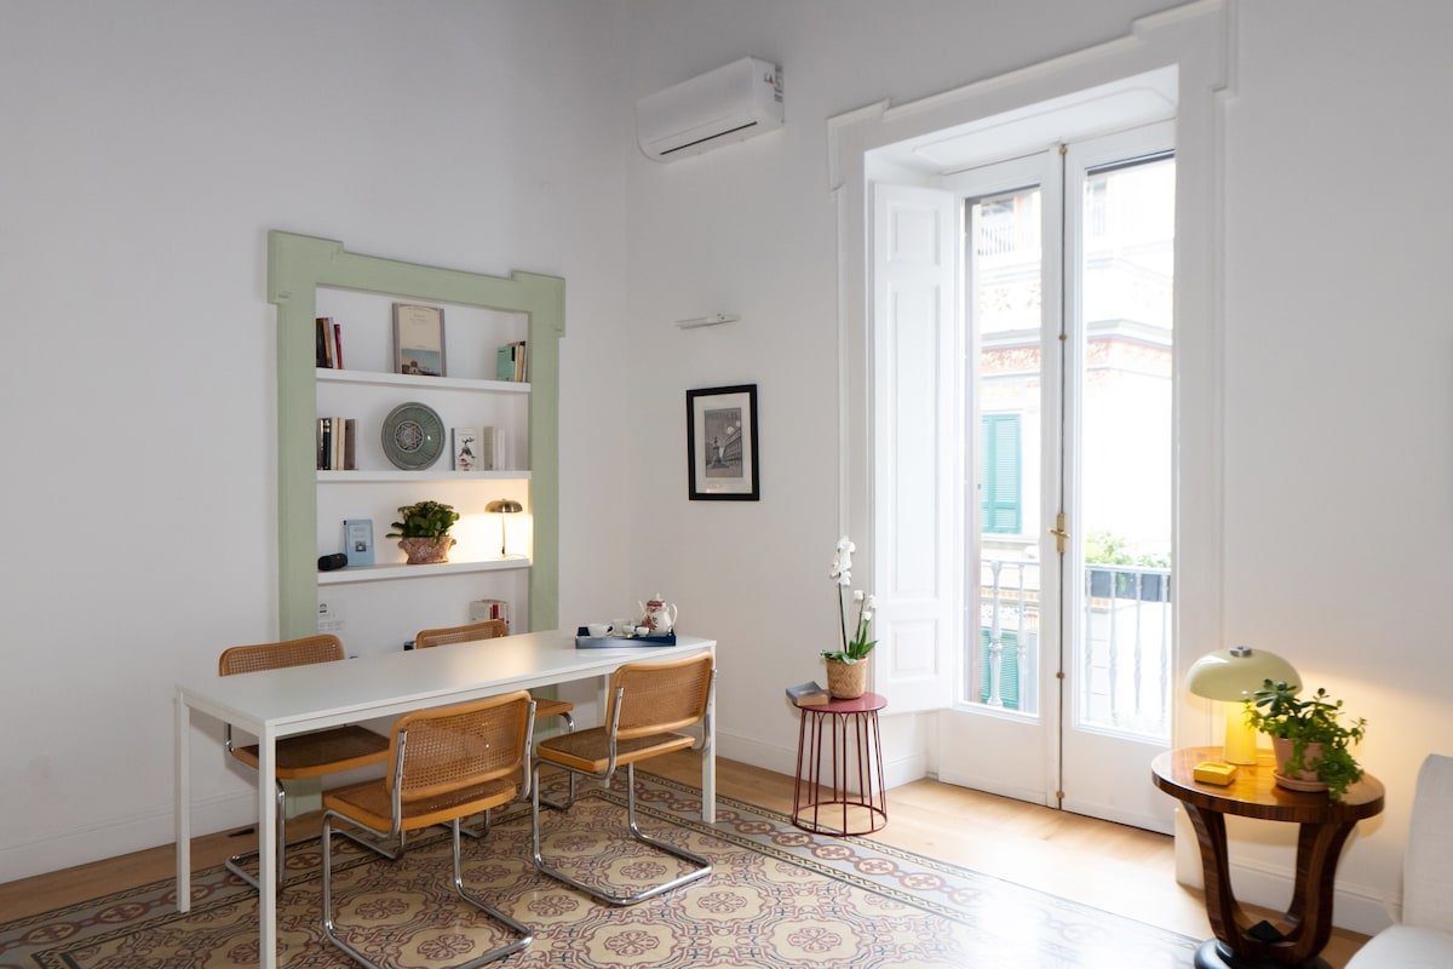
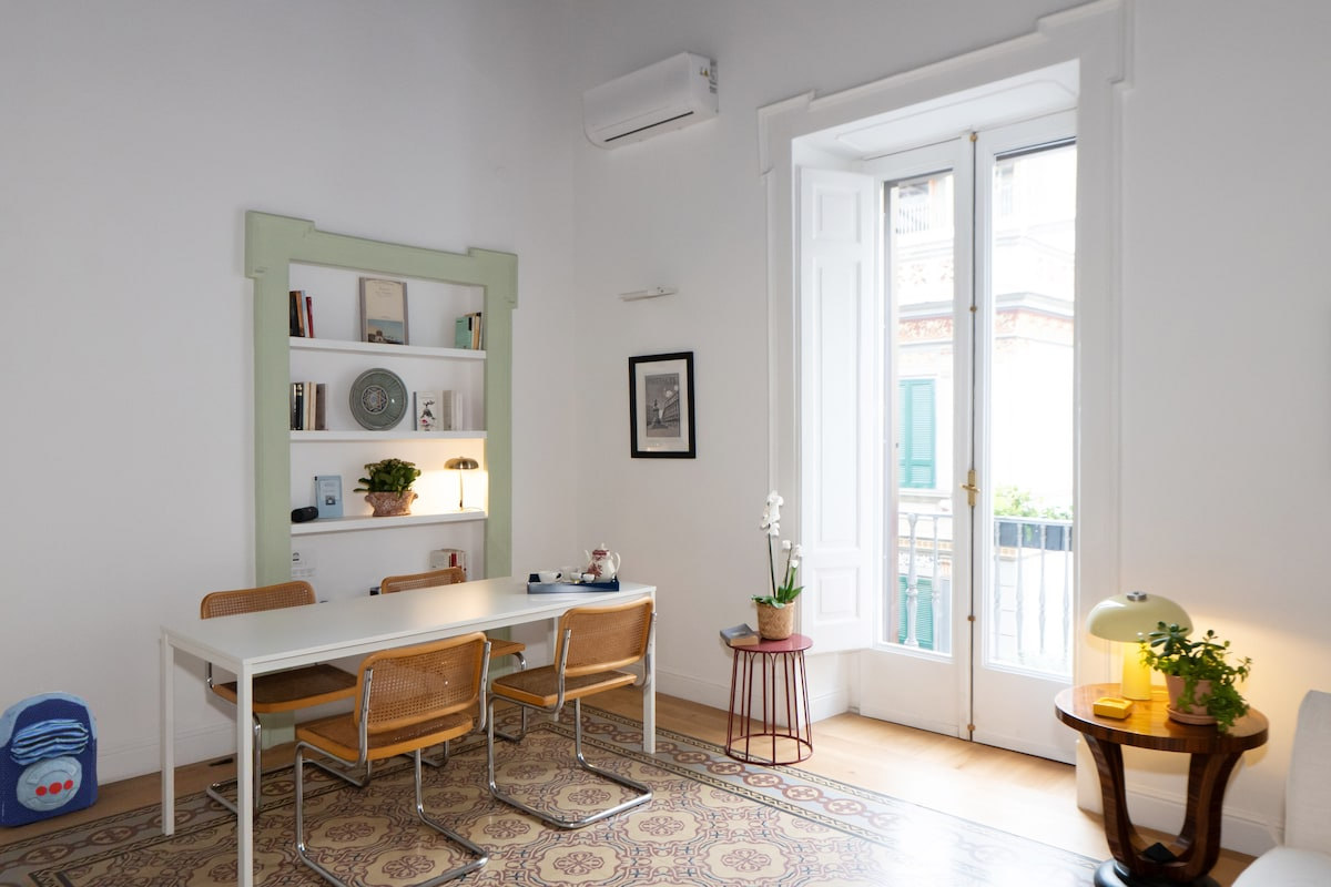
+ backpack (45, 752)
